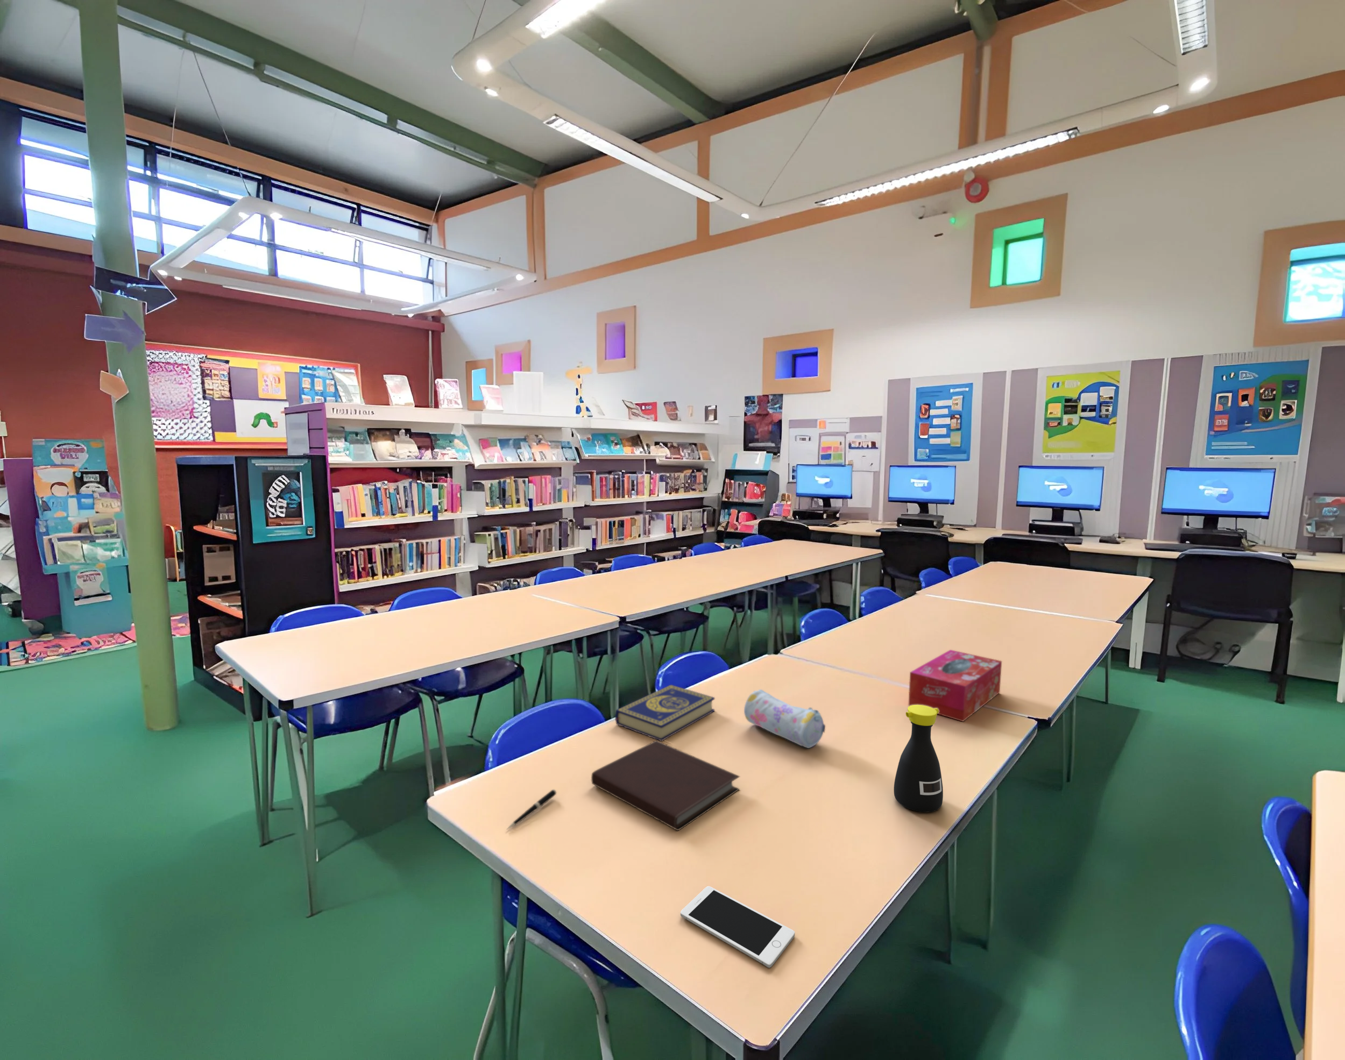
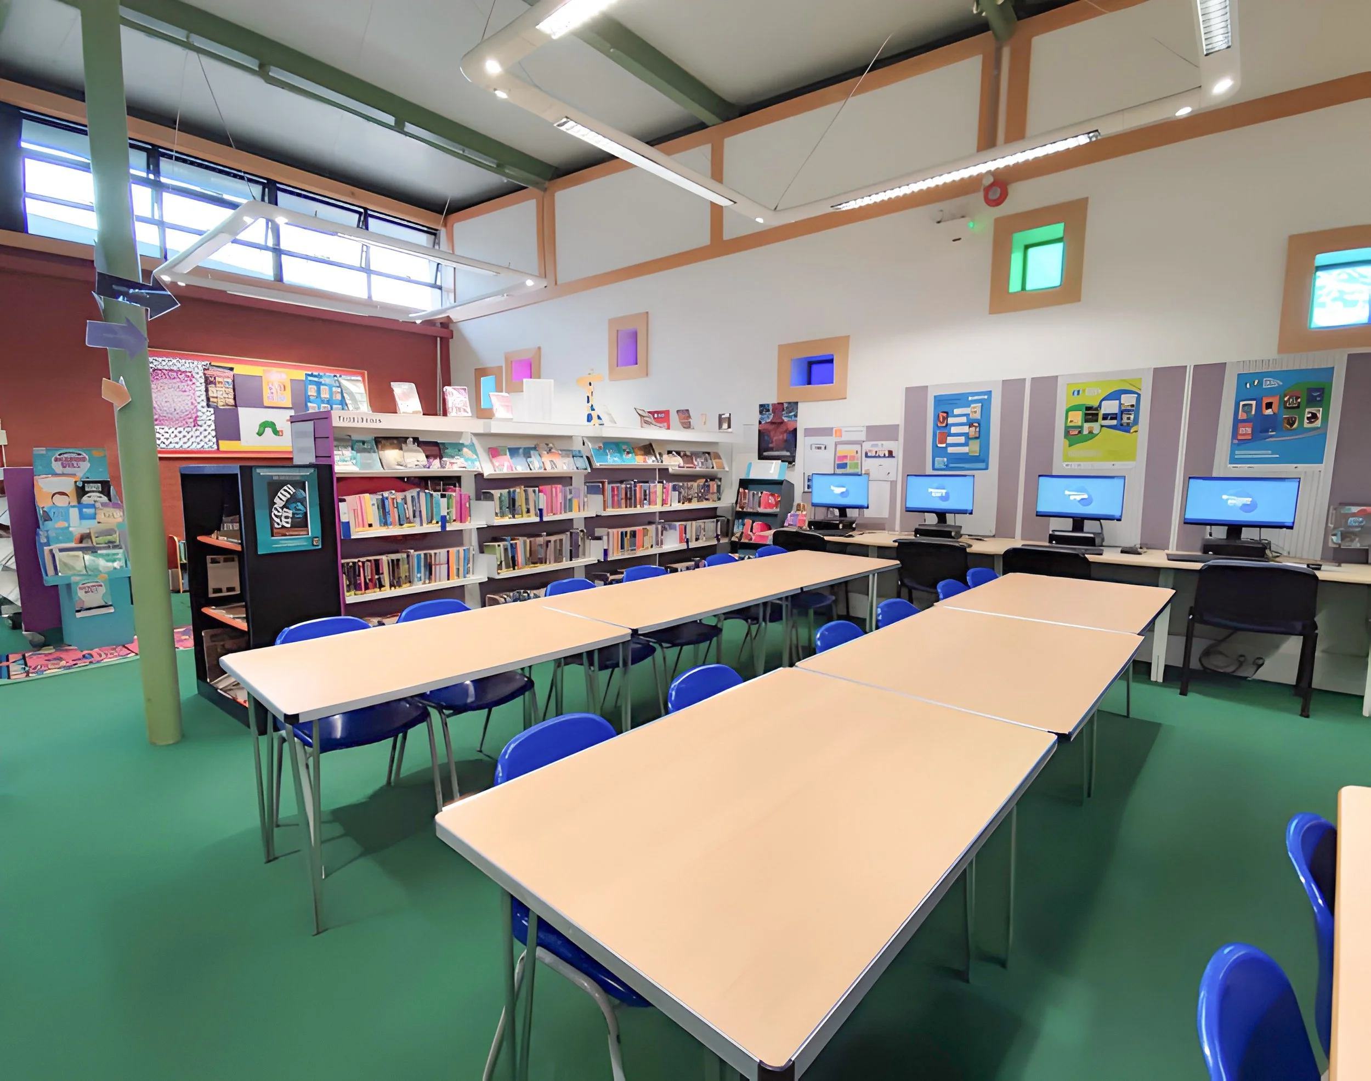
- notebook (665, 781)
- bottle (920, 755)
- tissue box (956, 682)
- cell phone (736, 924)
- pen (532, 809)
- book (665, 711)
- pencil case (783, 717)
